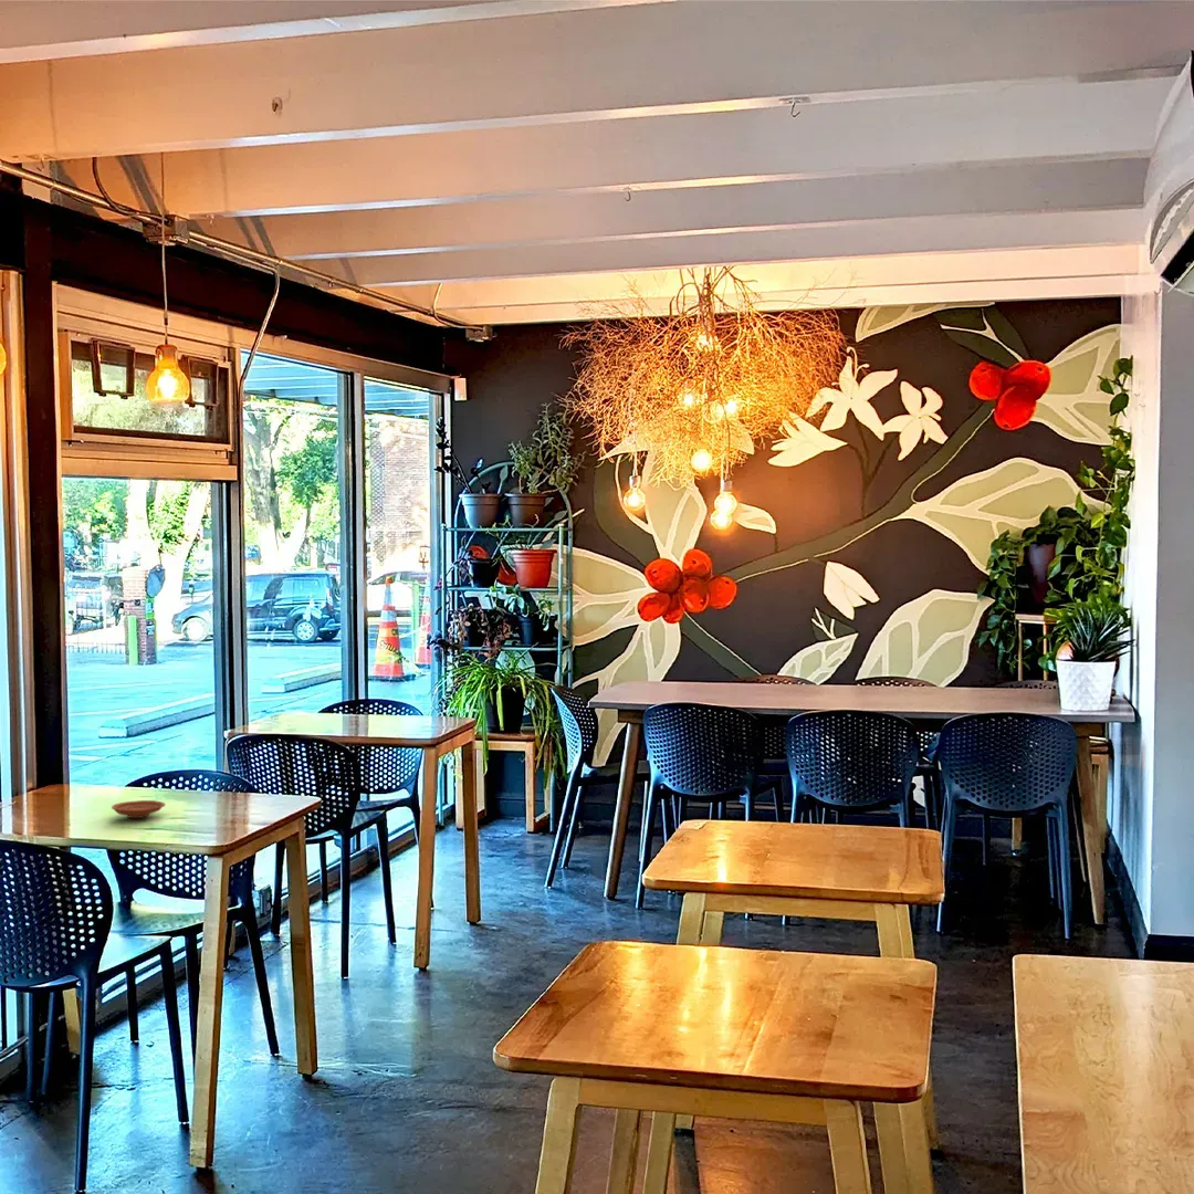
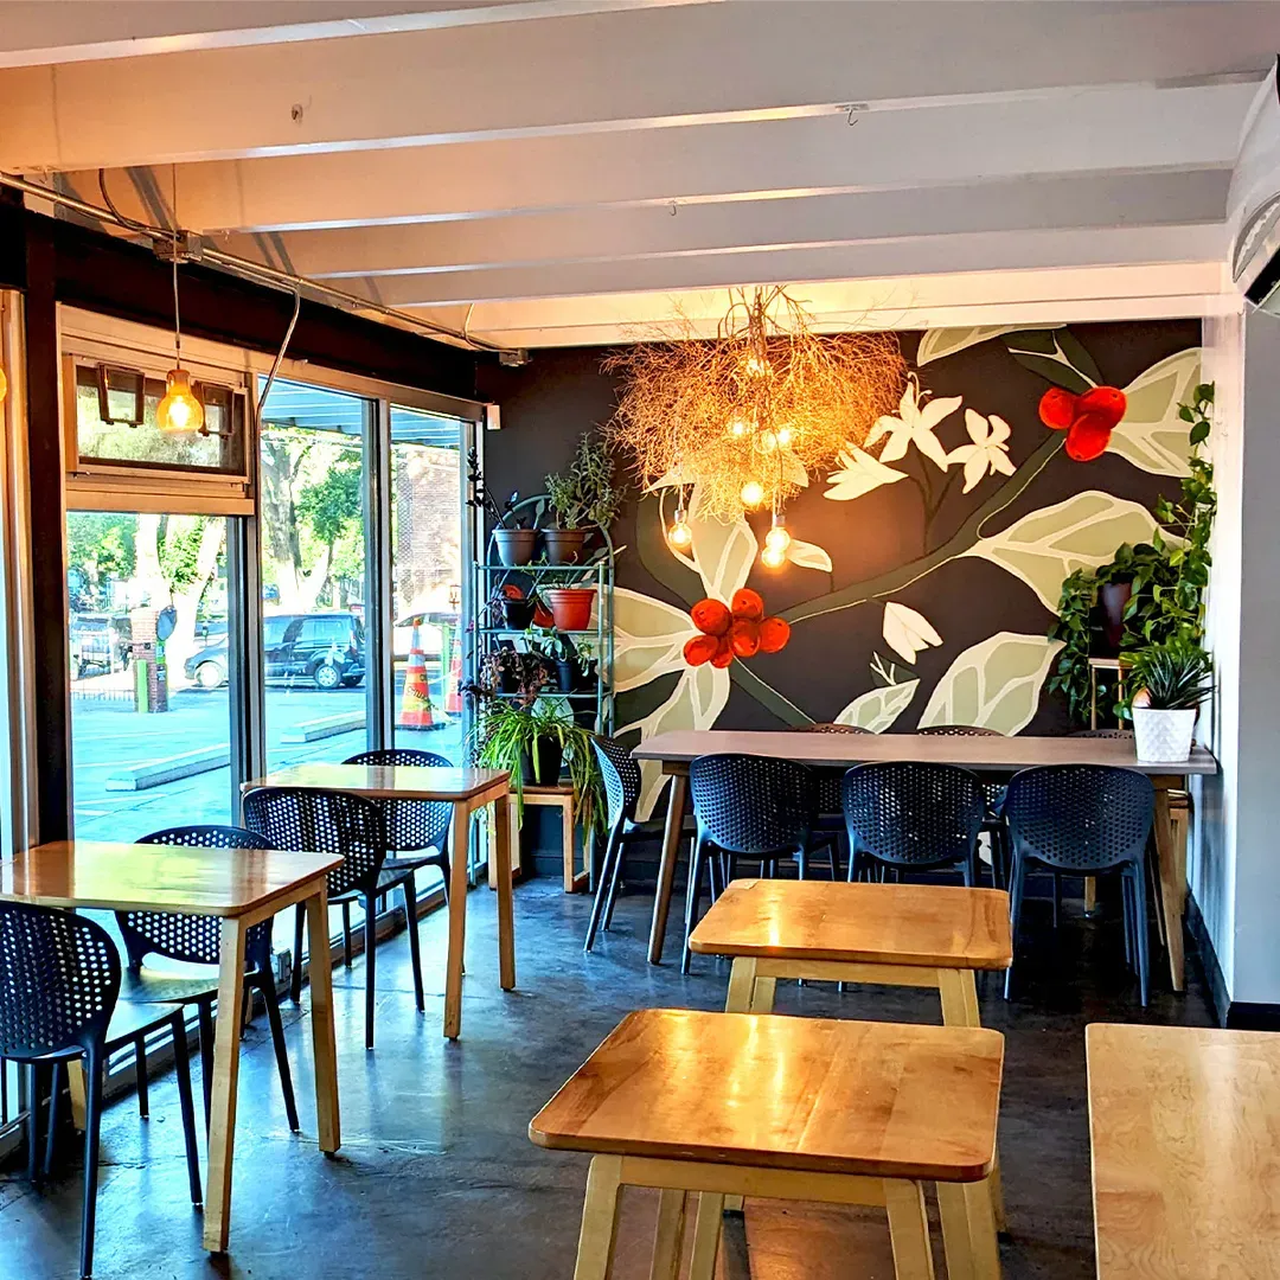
- plate (138, 810)
